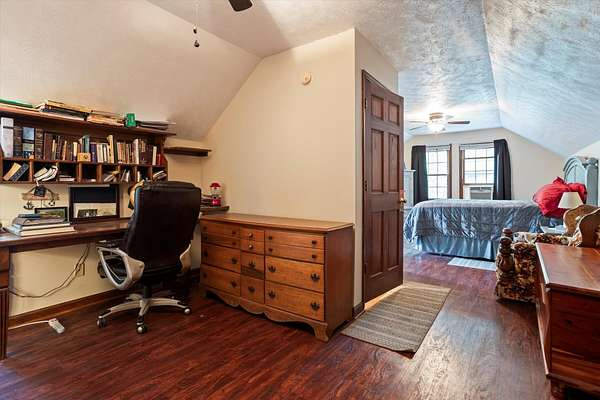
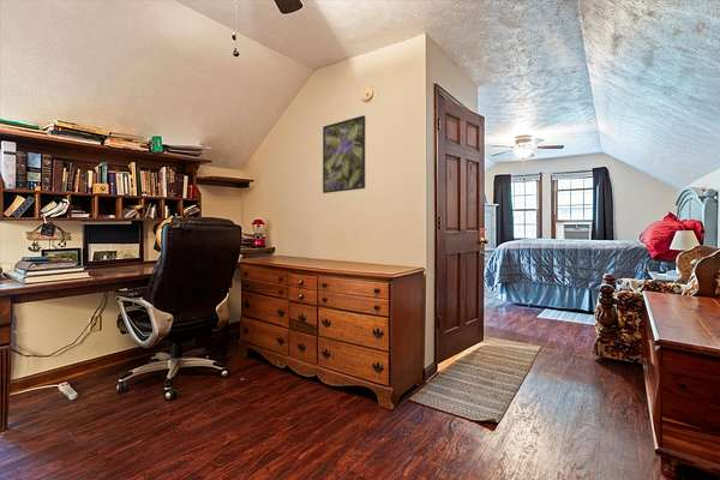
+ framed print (343, 156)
